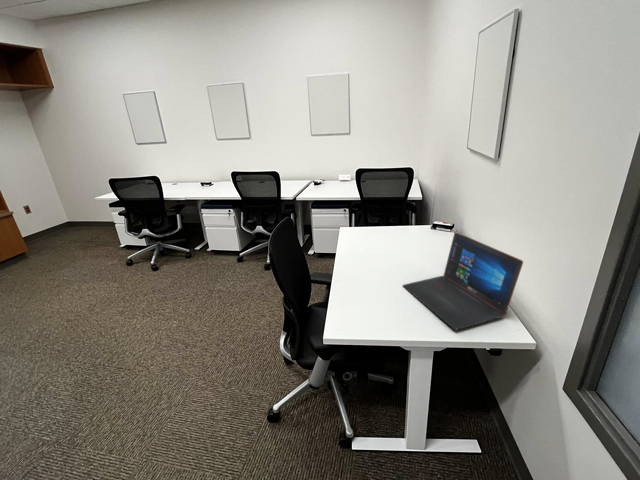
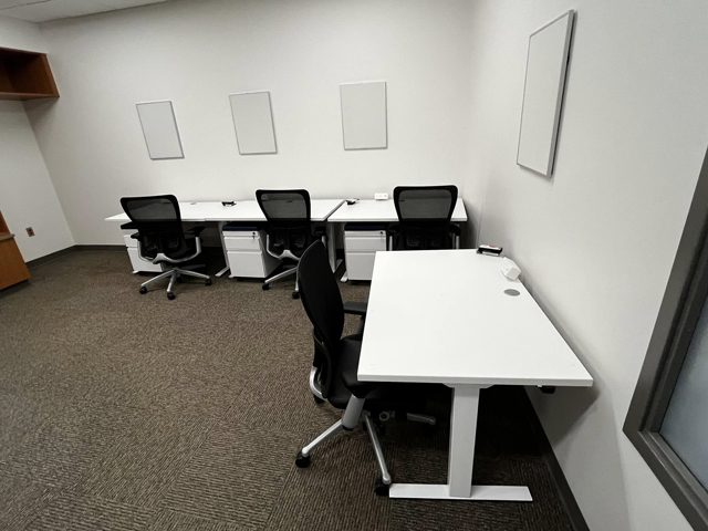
- laptop (455, 275)
